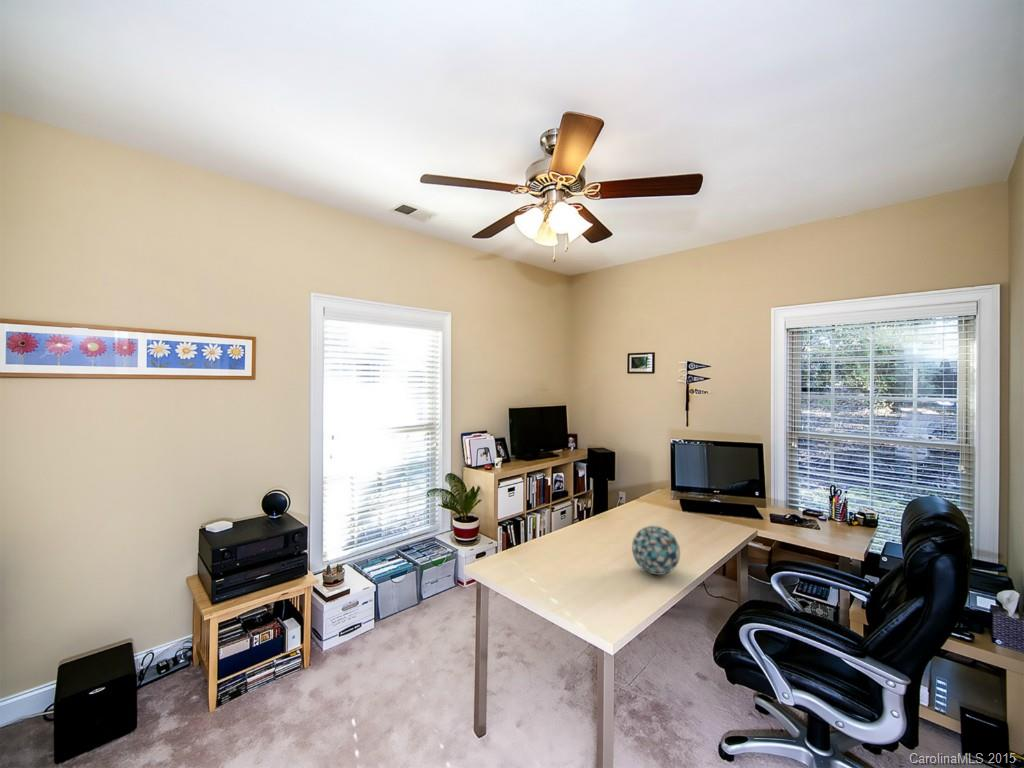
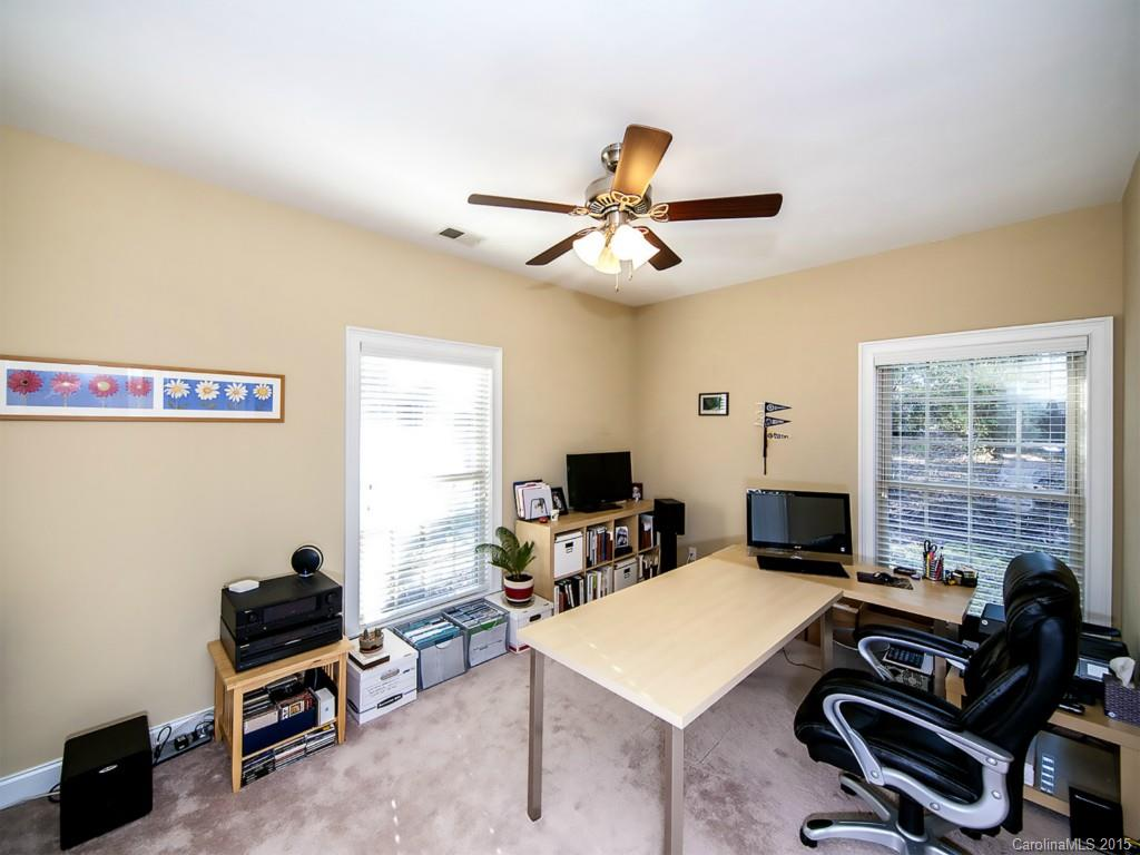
- decorative ball (655, 549)
